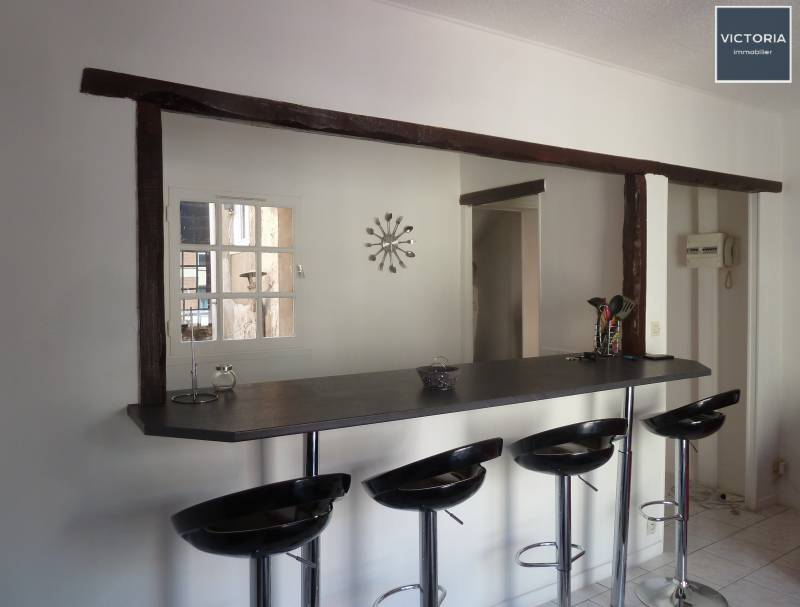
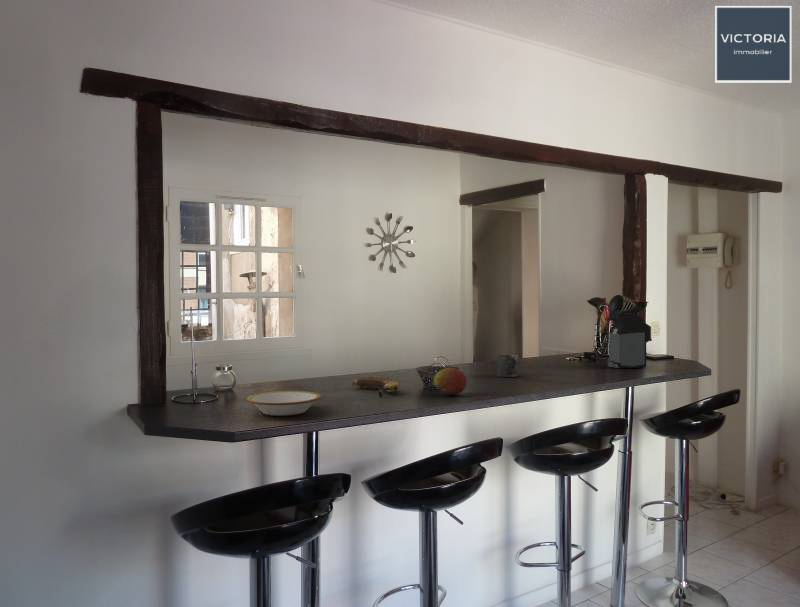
+ fruit (451, 381)
+ banana (376, 385)
+ coffee maker (629, 334)
+ mug (509, 366)
+ bowl (284, 404)
